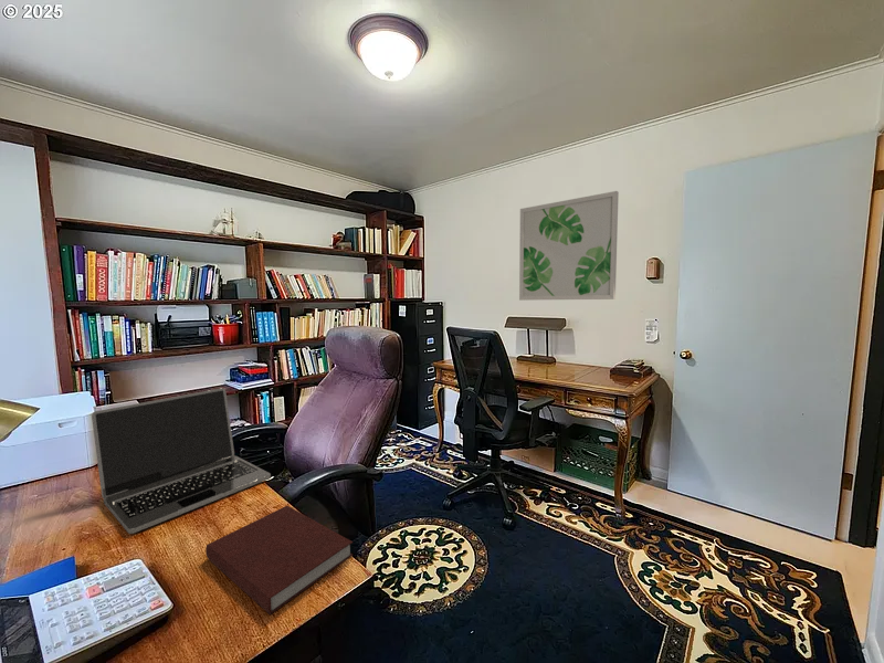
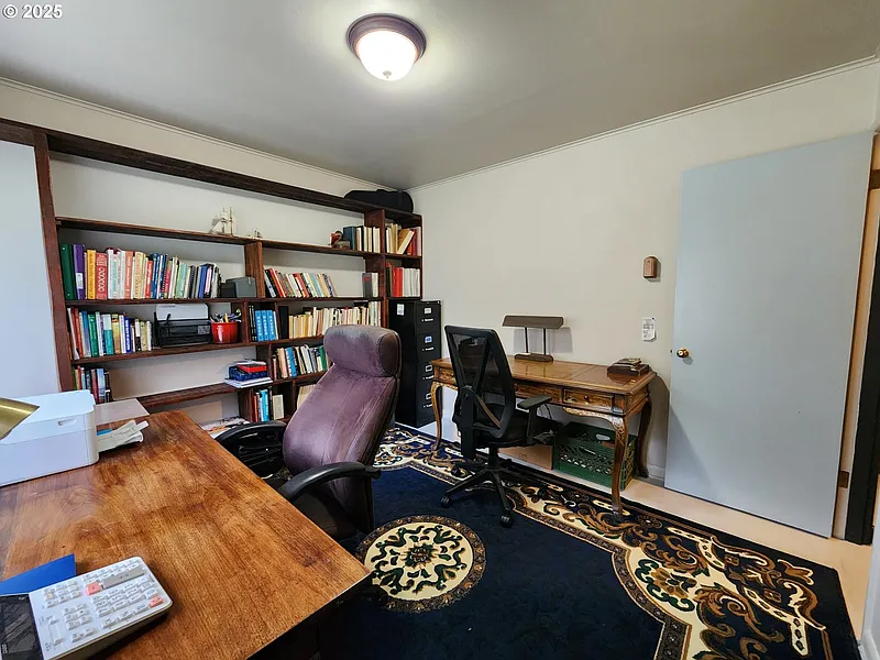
- notebook (280, 550)
- wall art (564, 251)
- laptop (186, 446)
